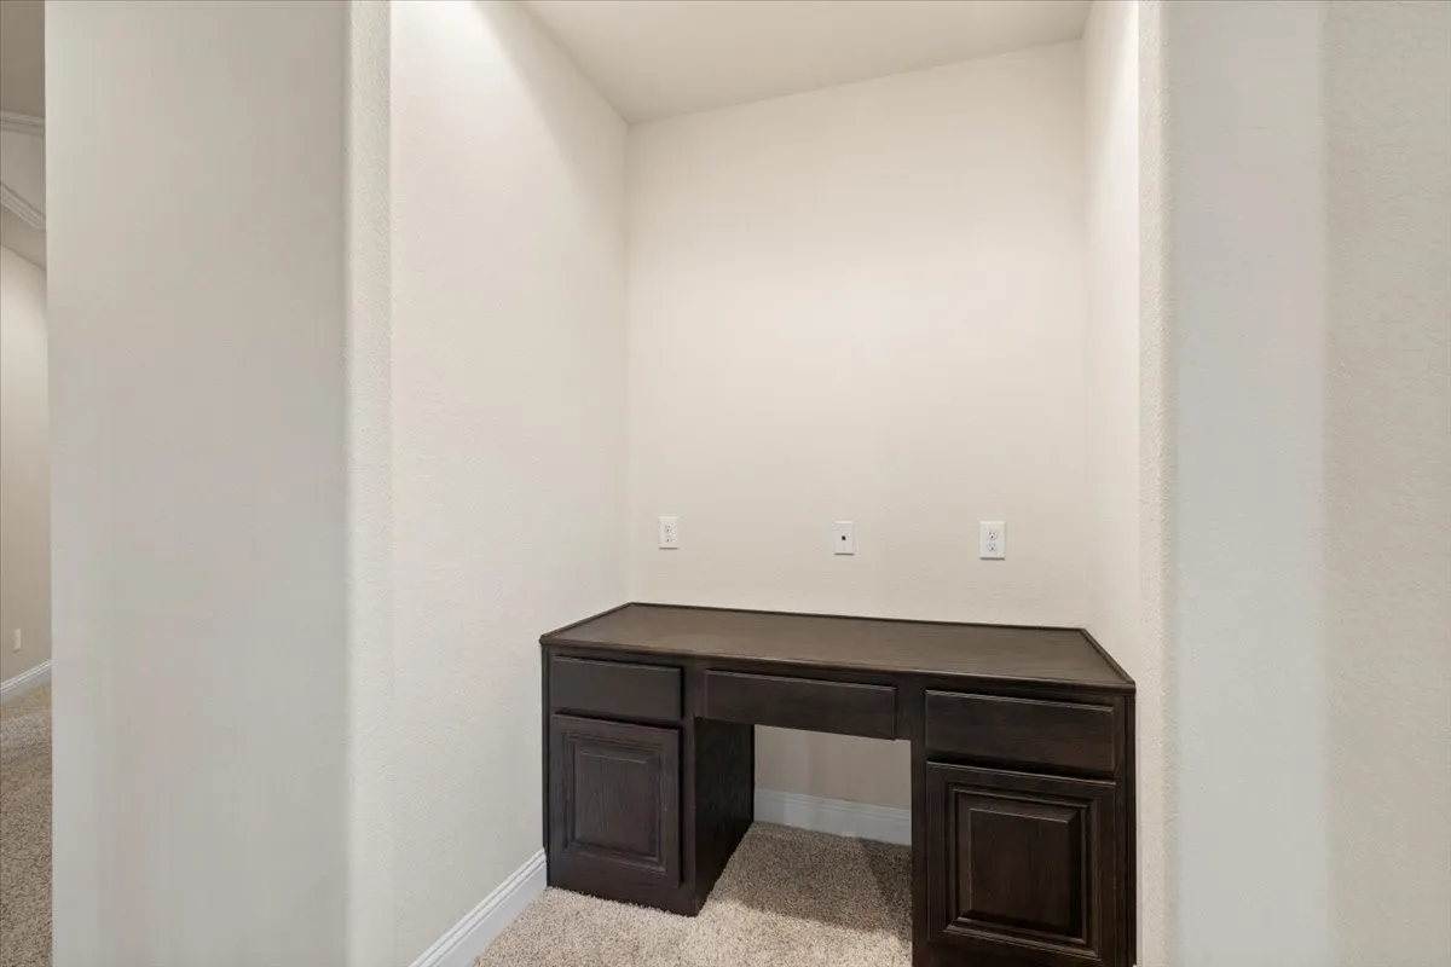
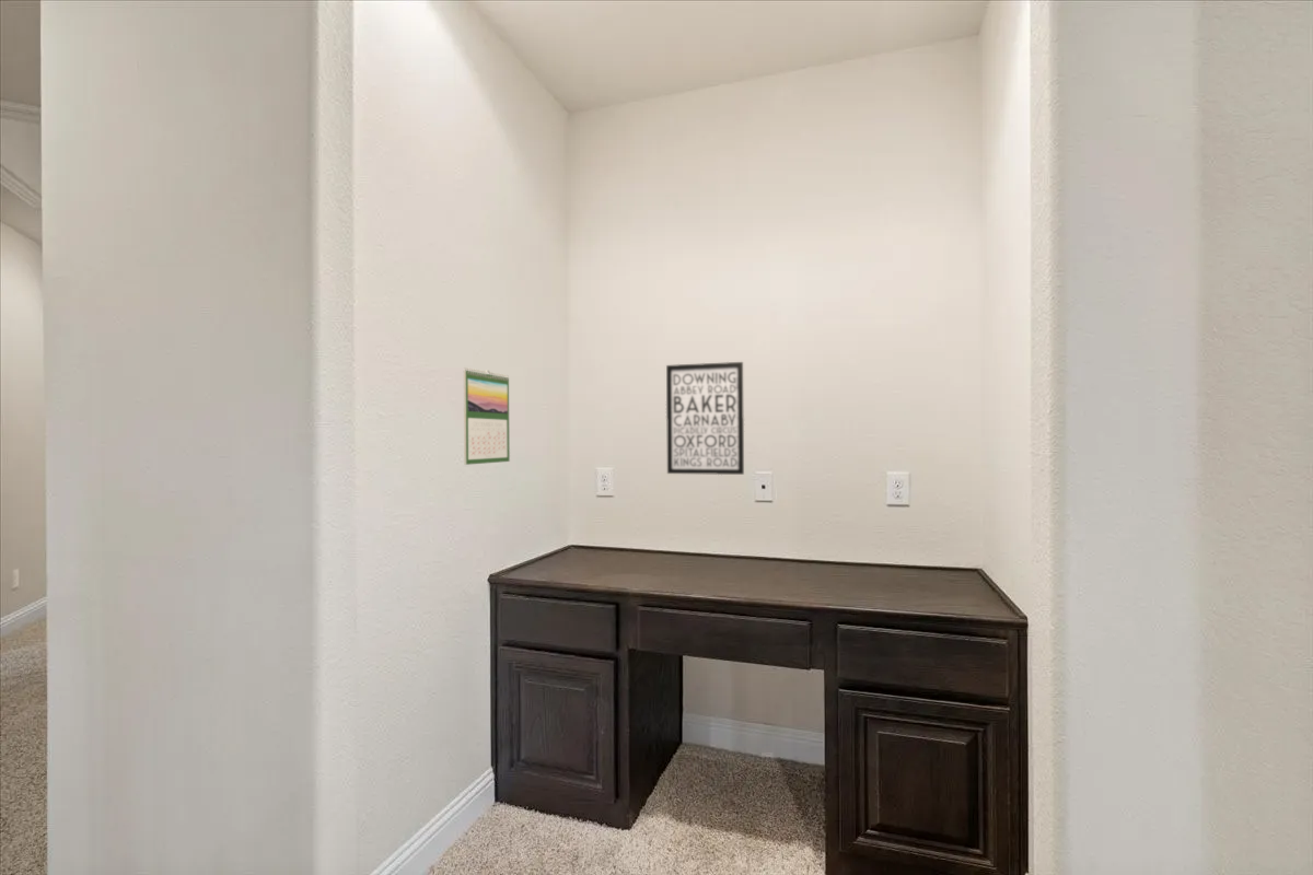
+ calendar (487, 416)
+ wall art (704, 418)
